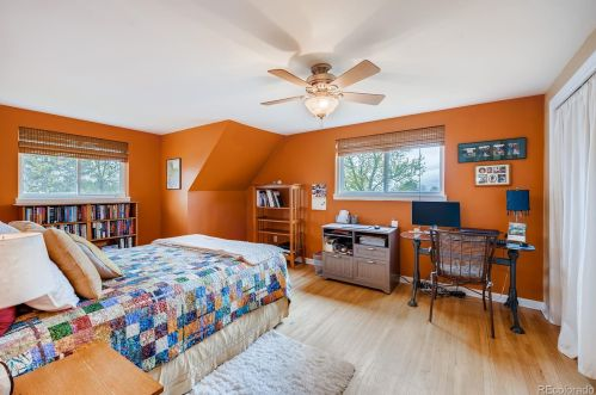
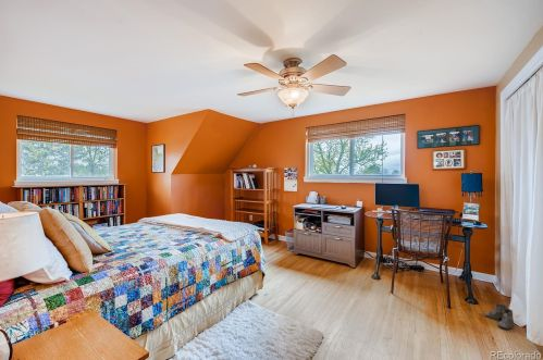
+ boots (499, 313)
